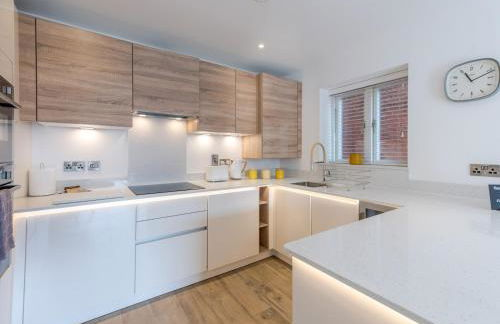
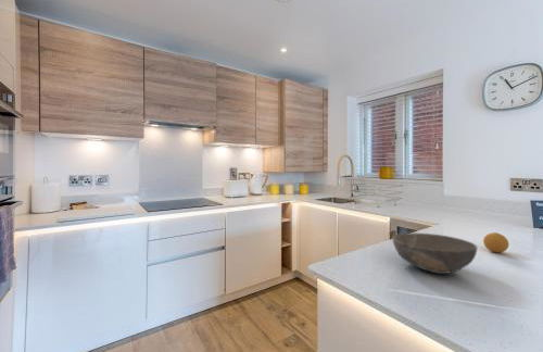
+ fruit (495, 242)
+ bowl (431, 254)
